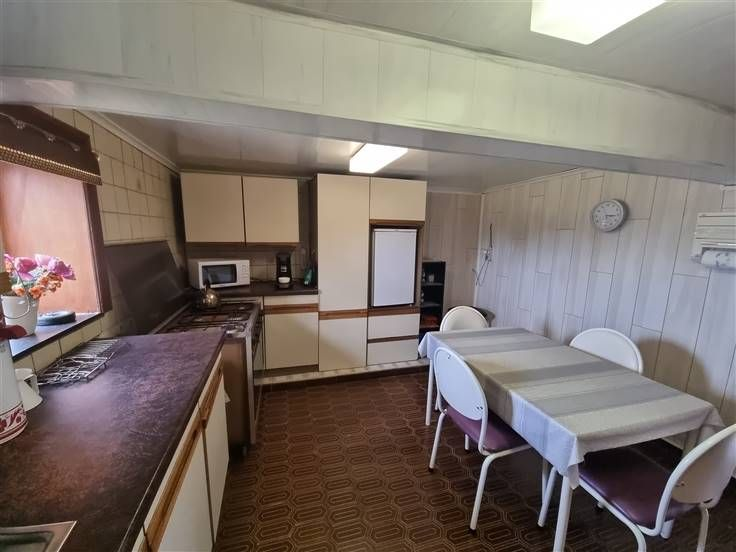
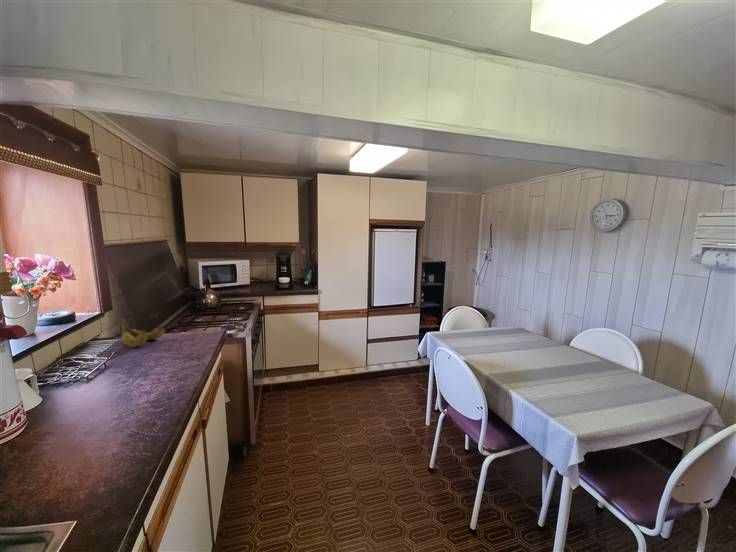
+ banana (140, 332)
